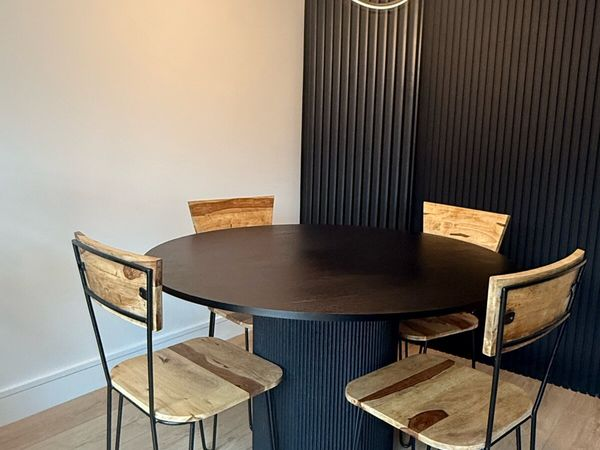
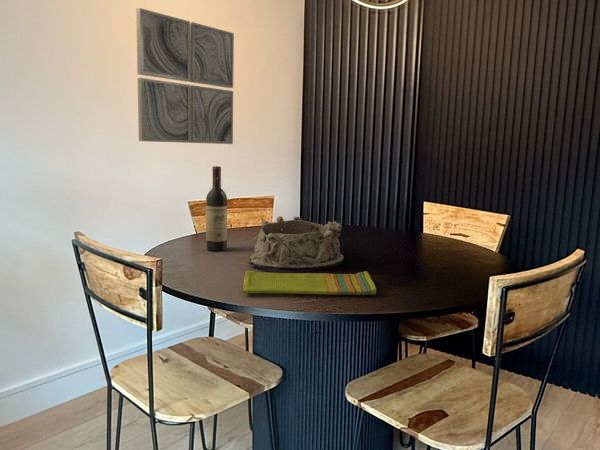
+ wine bottle (216, 208)
+ wall art (189, 81)
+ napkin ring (298, 241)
+ dish towel (308, 282)
